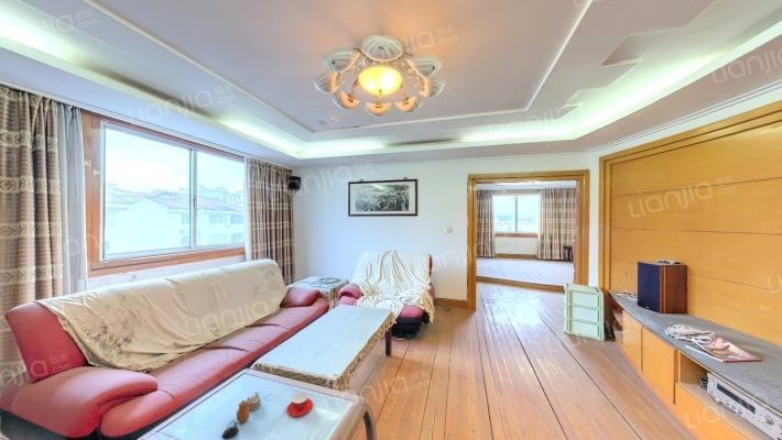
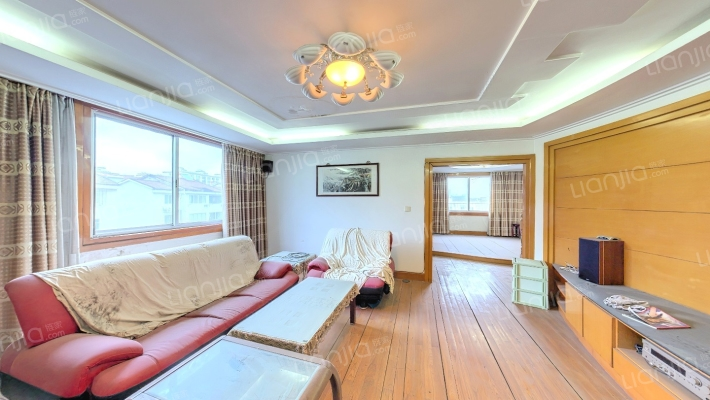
- teapot (243, 409)
- teacup (300, 403)
